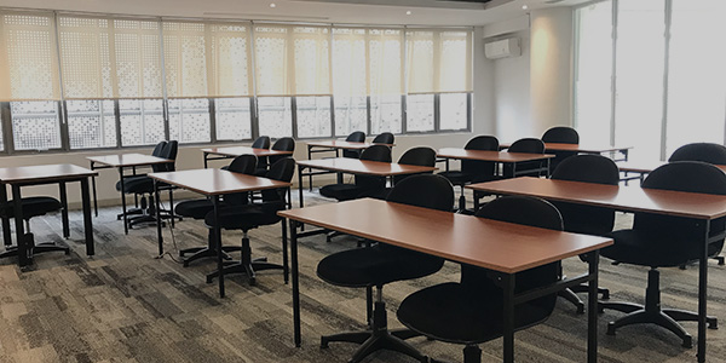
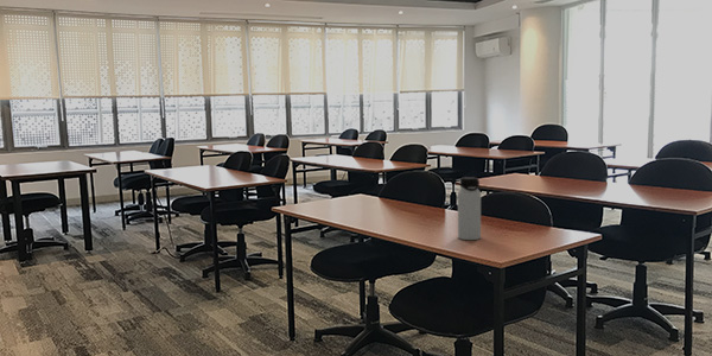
+ water bottle (469, 208)
